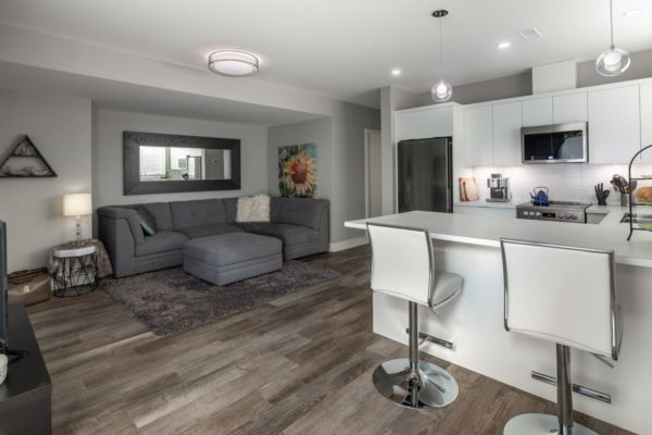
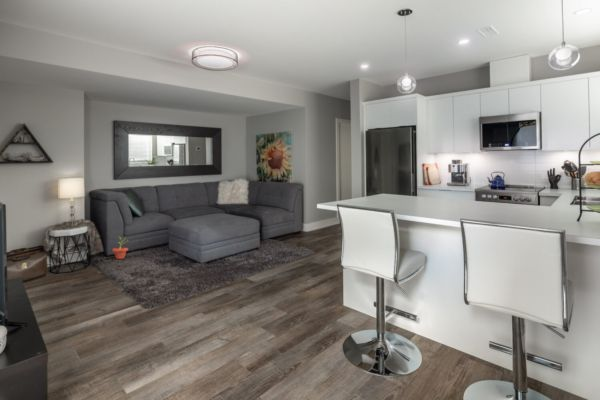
+ potted plant (120, 246)
